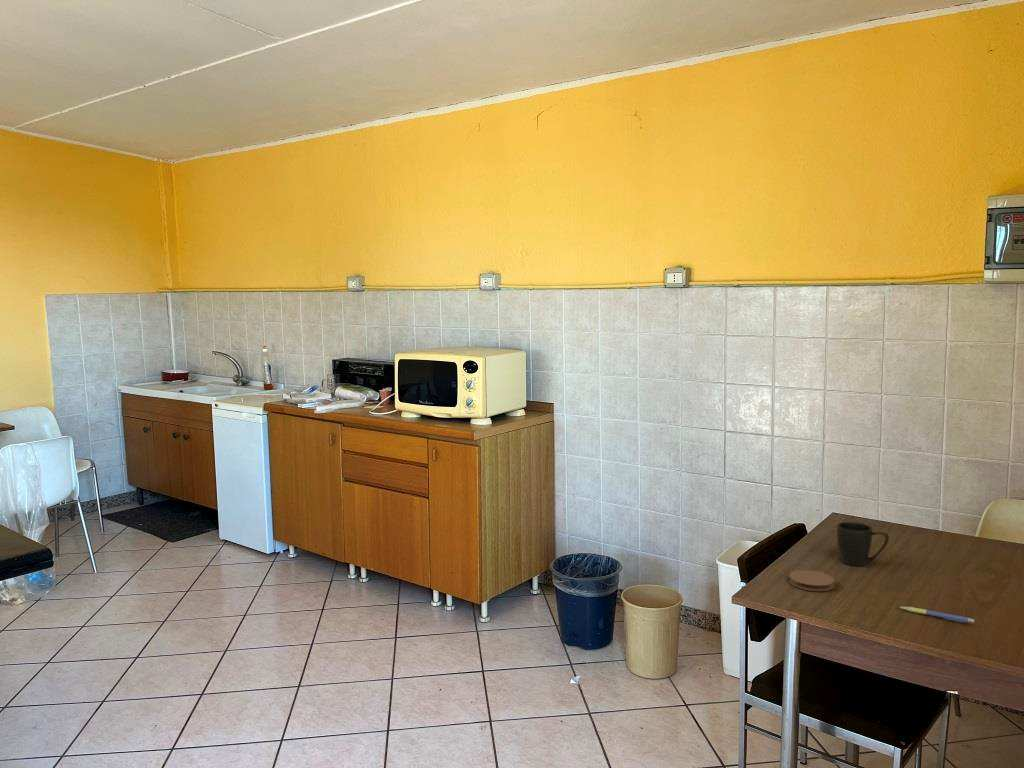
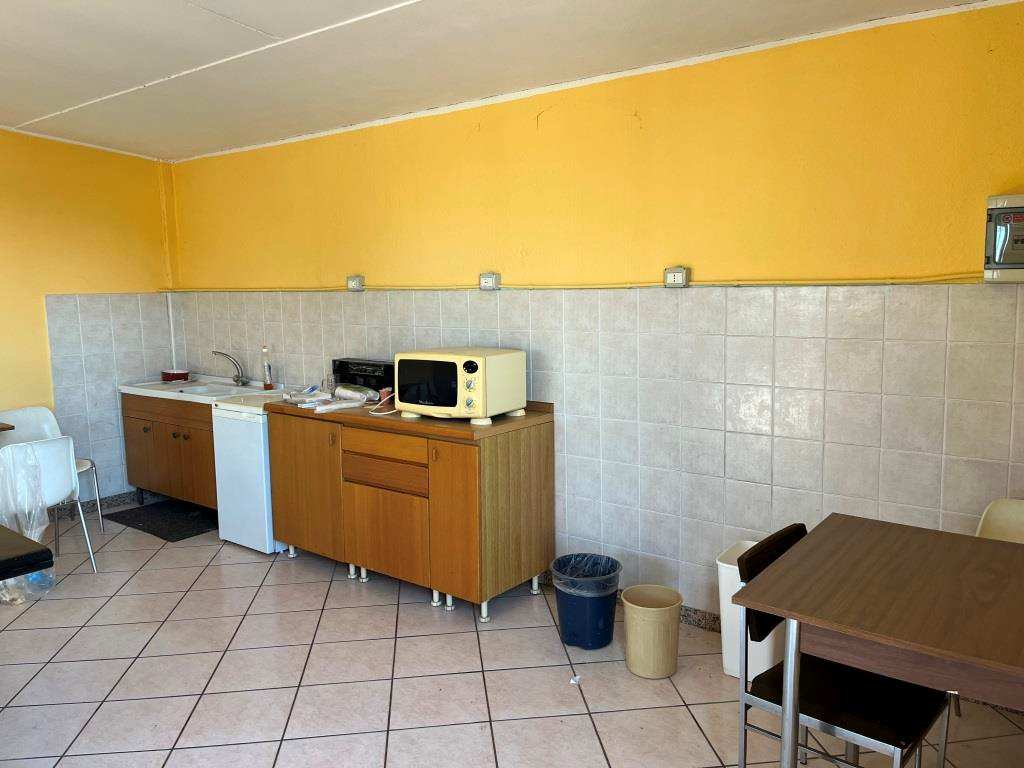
- coaster (811, 580)
- pen (935, 613)
- mug (862, 545)
